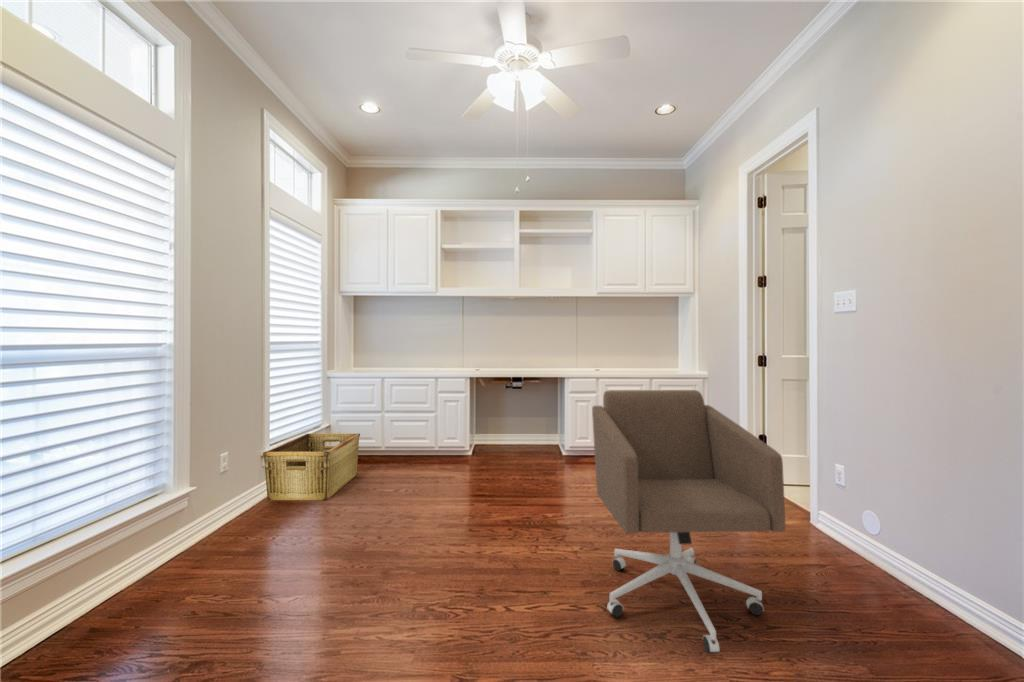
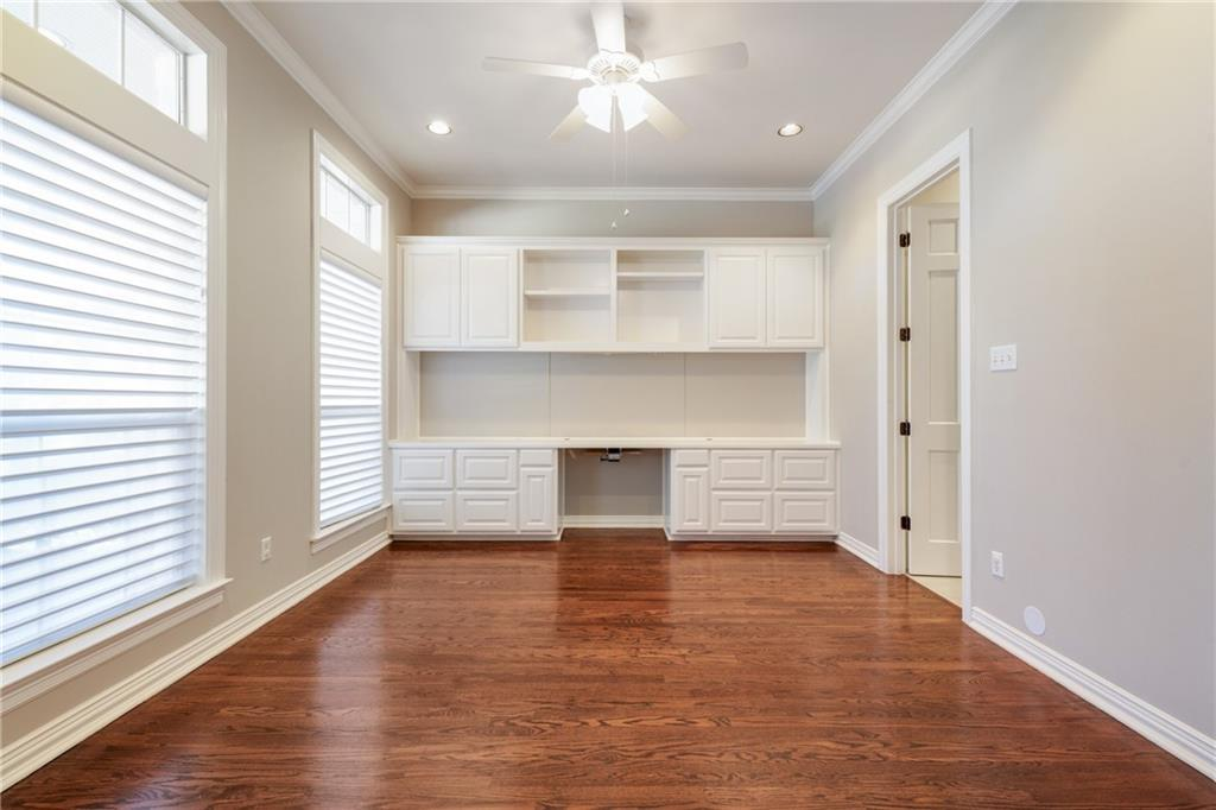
- office chair (676, 498)
- hamper (316, 464)
